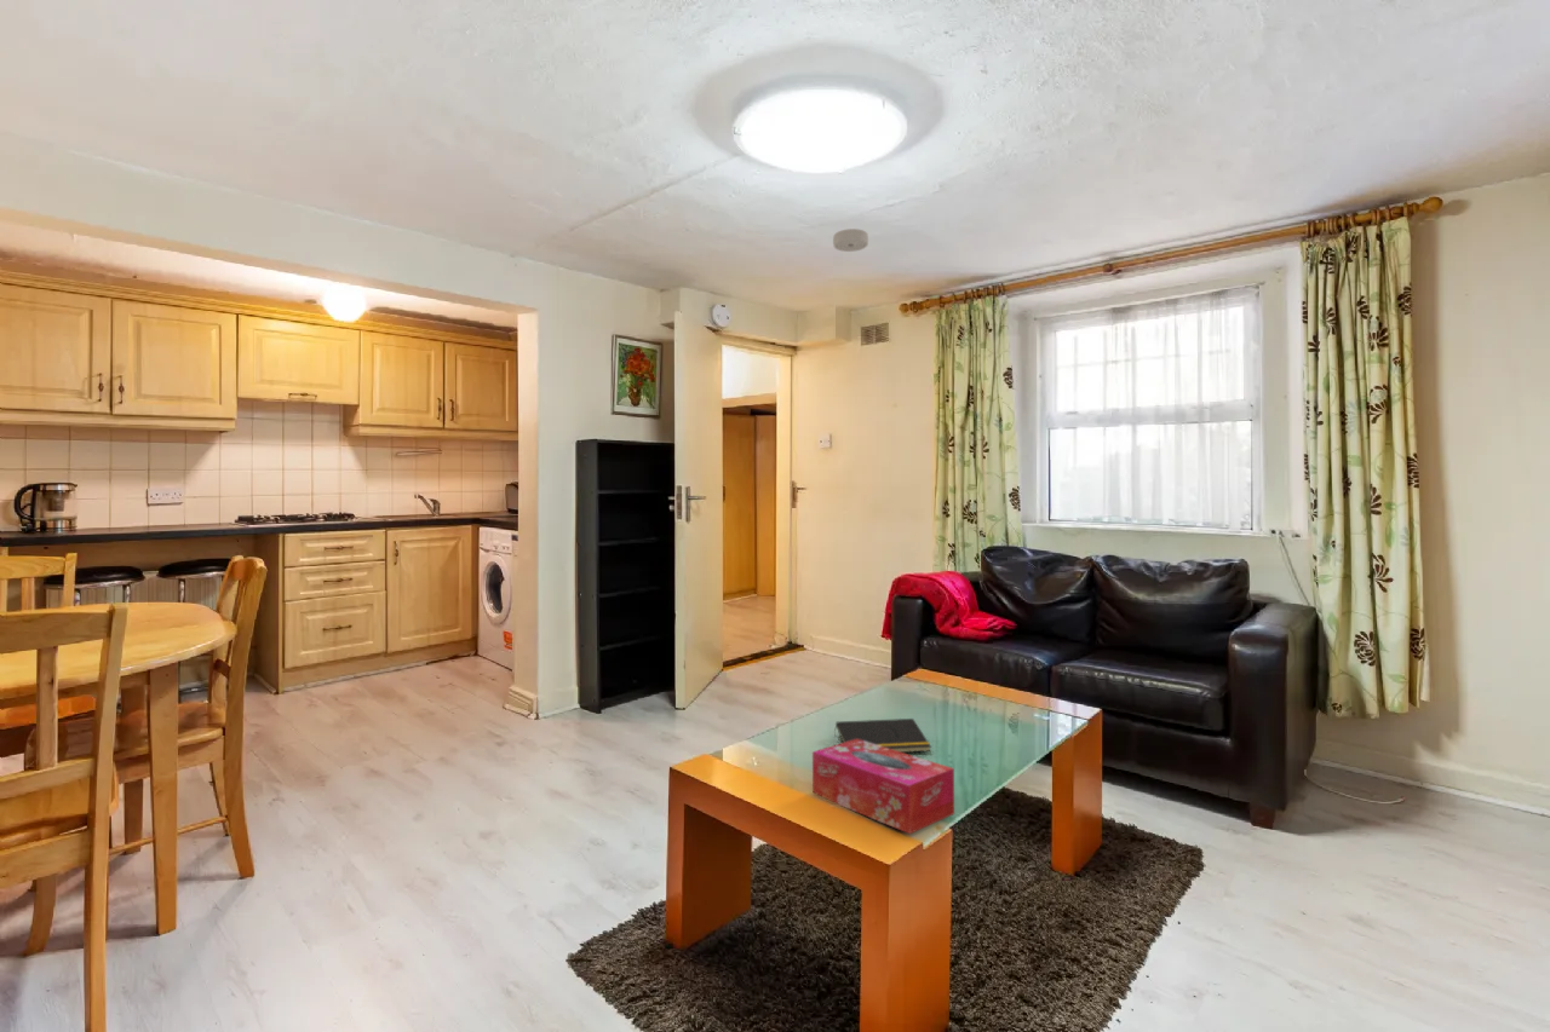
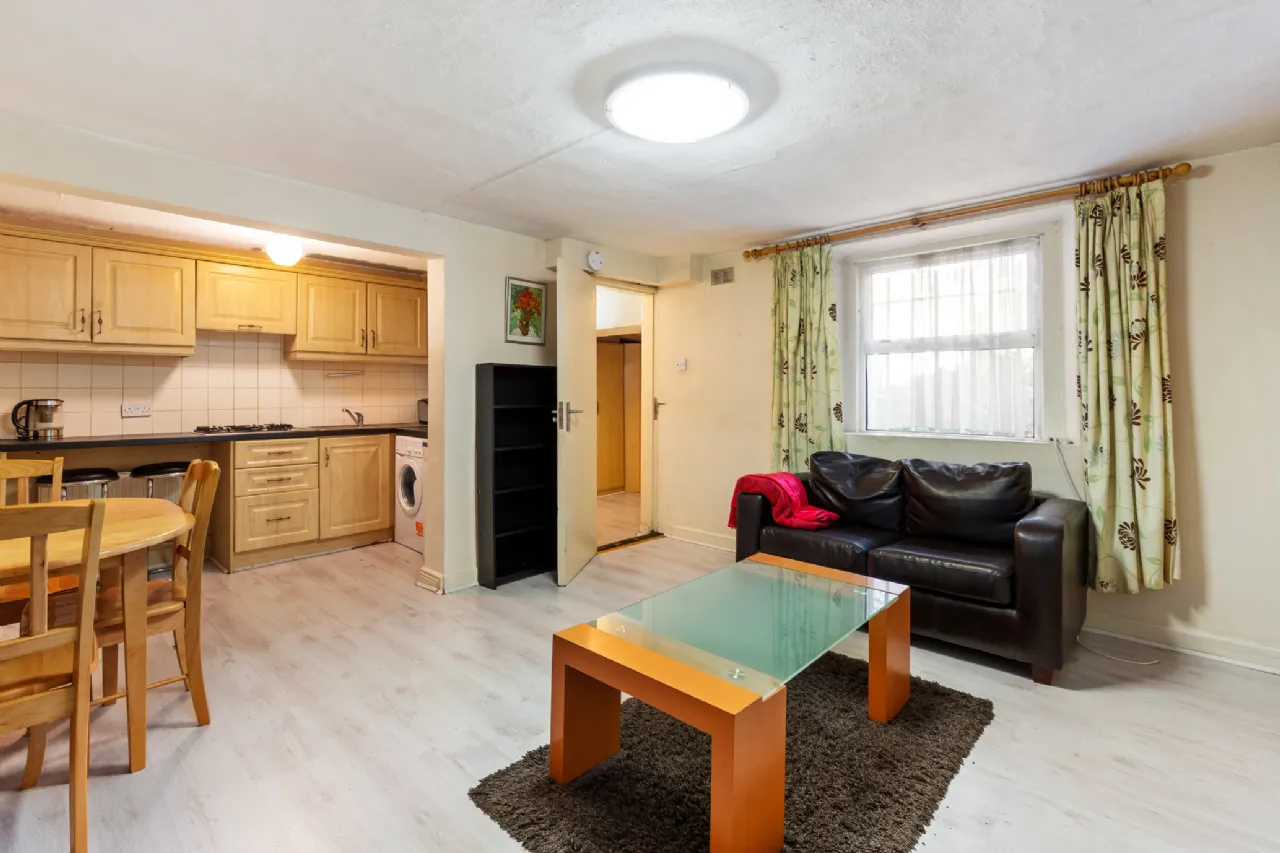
- smoke detector (850, 240)
- notepad (882, 736)
- tissue box (880, 782)
